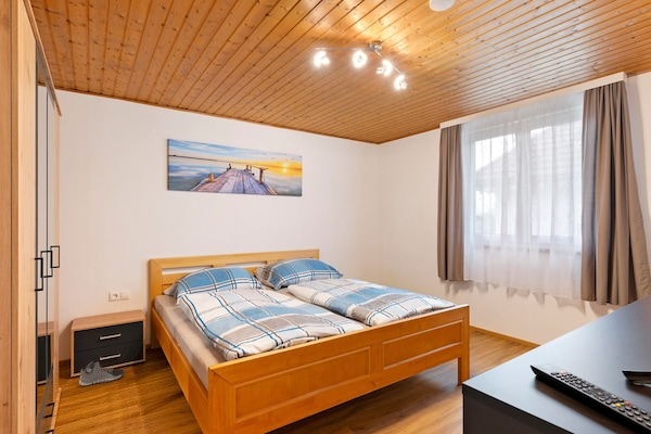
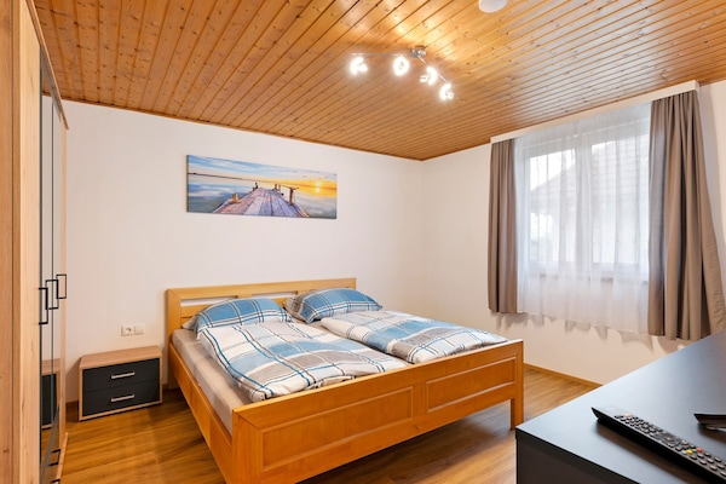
- sneaker (102, 369)
